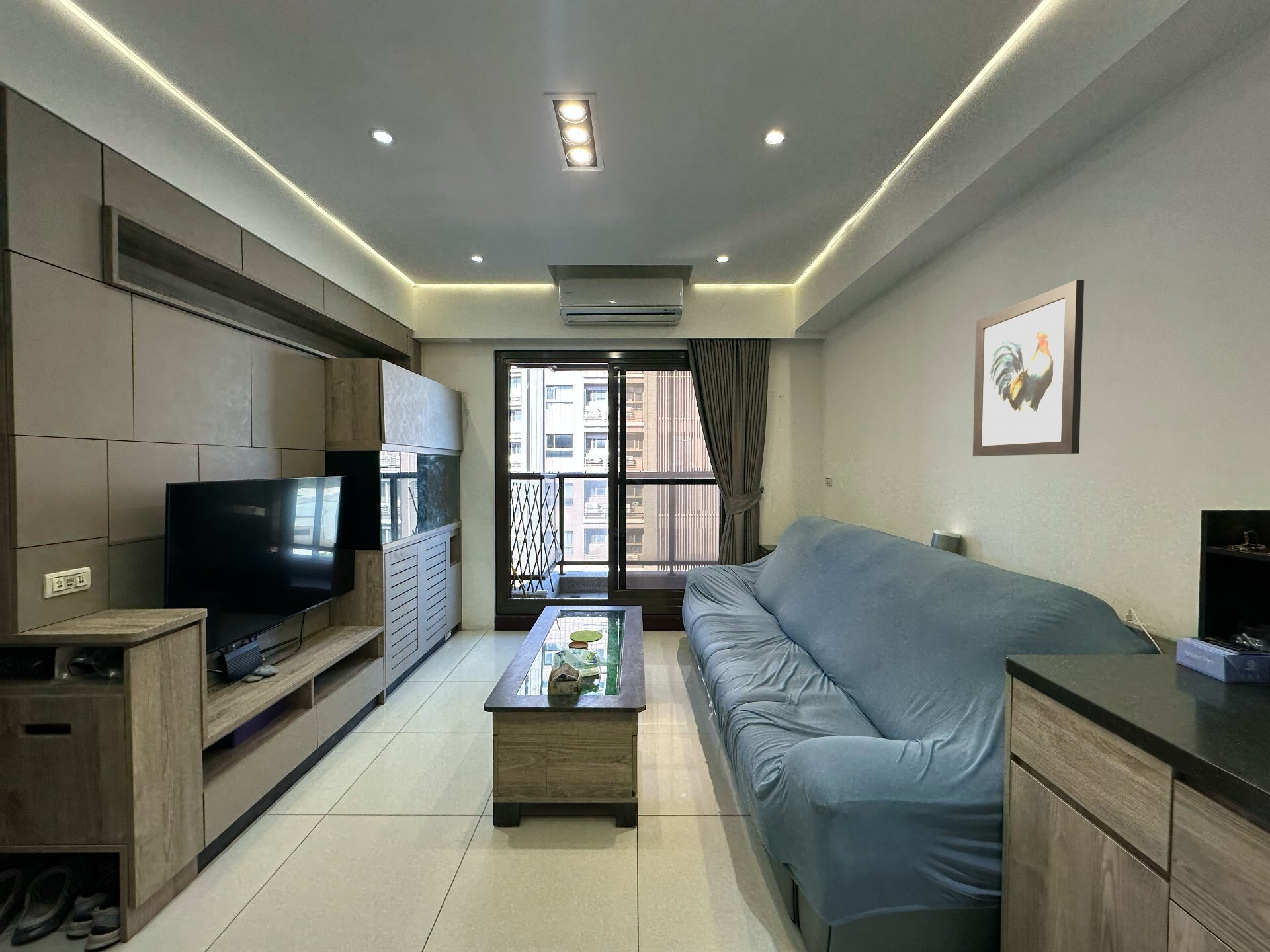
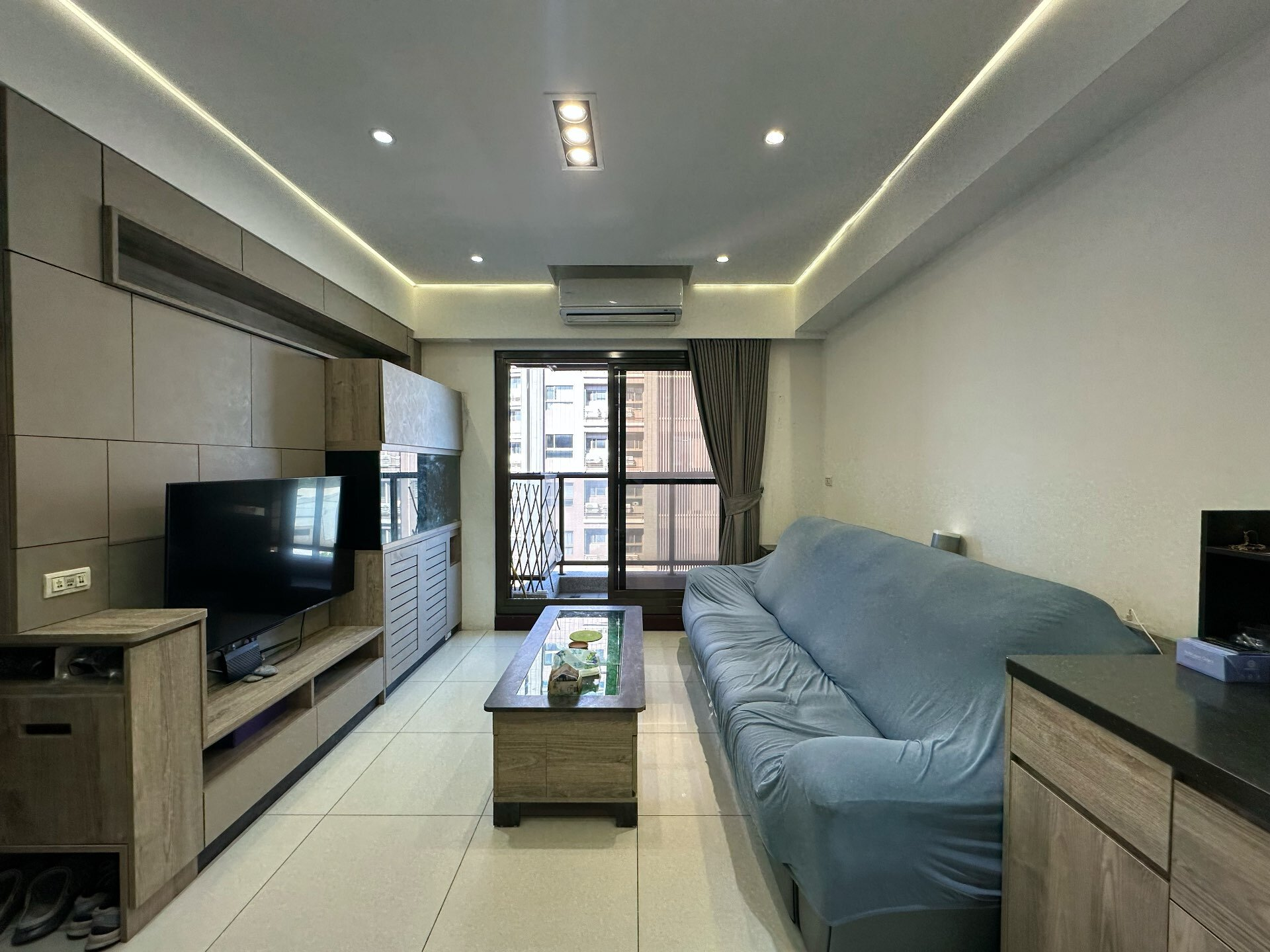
- wall art (1021, 379)
